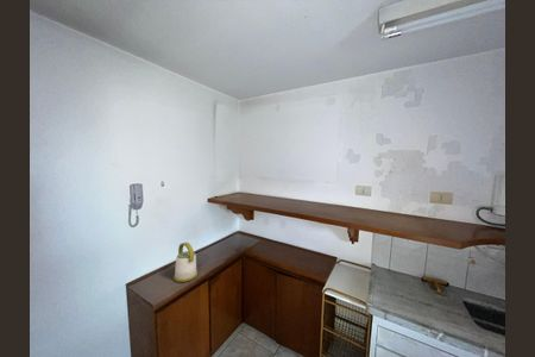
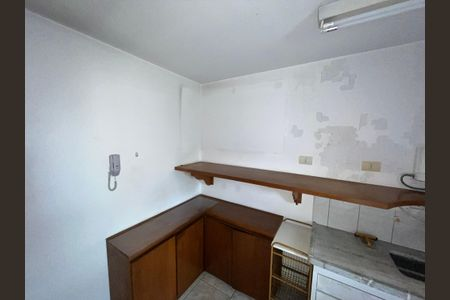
- kettle (184, 258)
